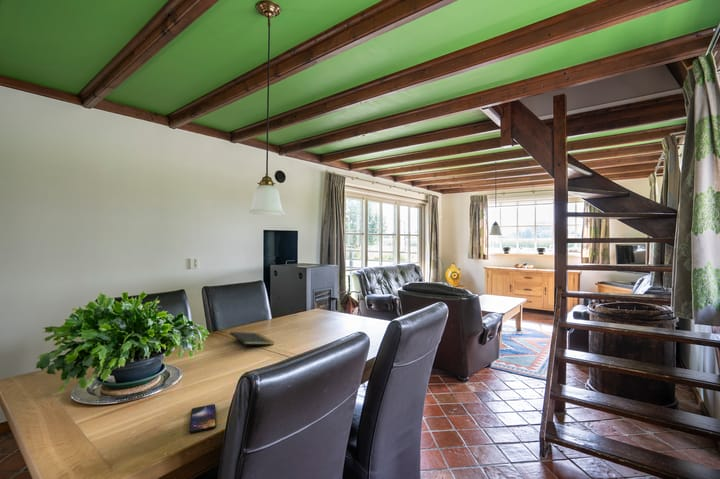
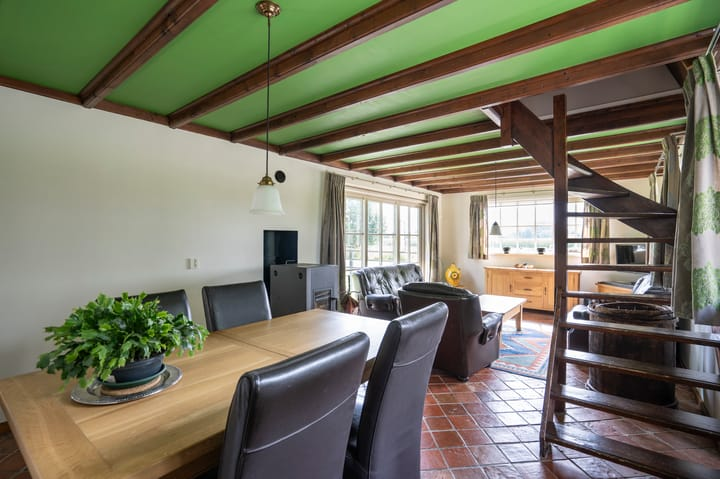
- notepad (251, 338)
- smartphone (203, 417)
